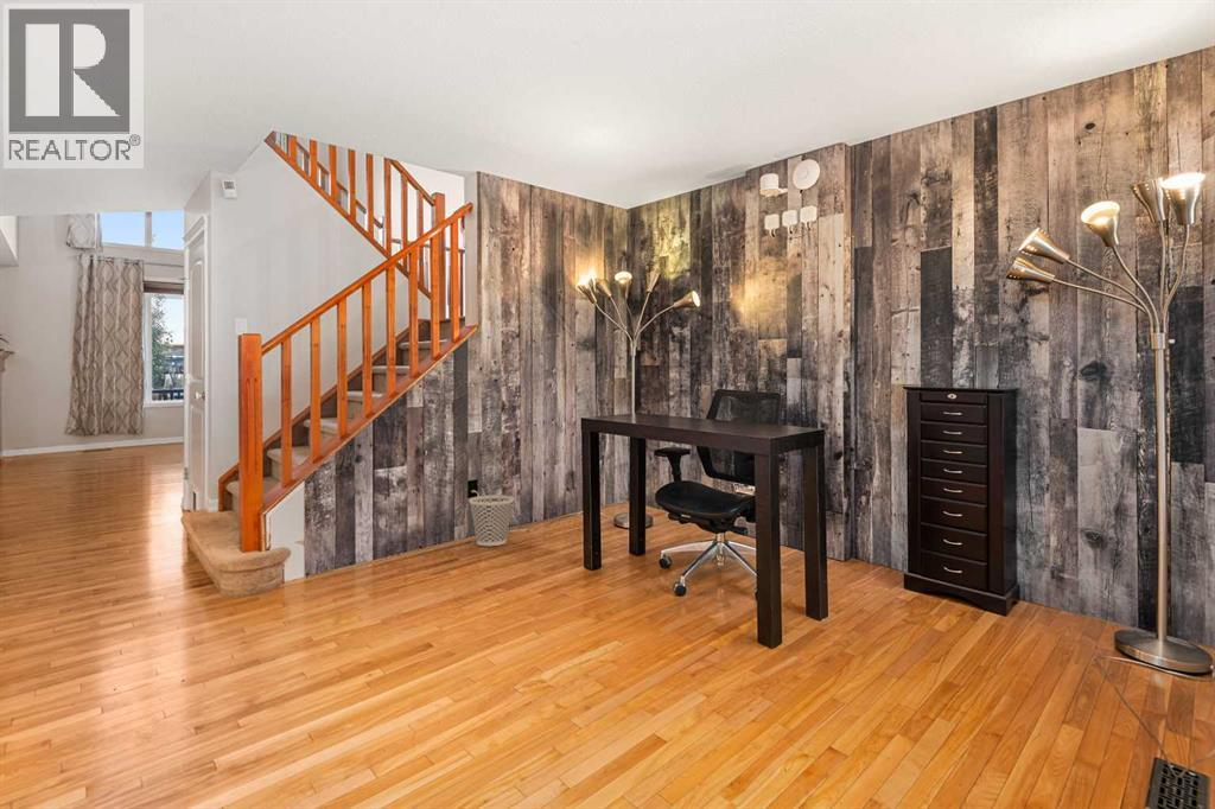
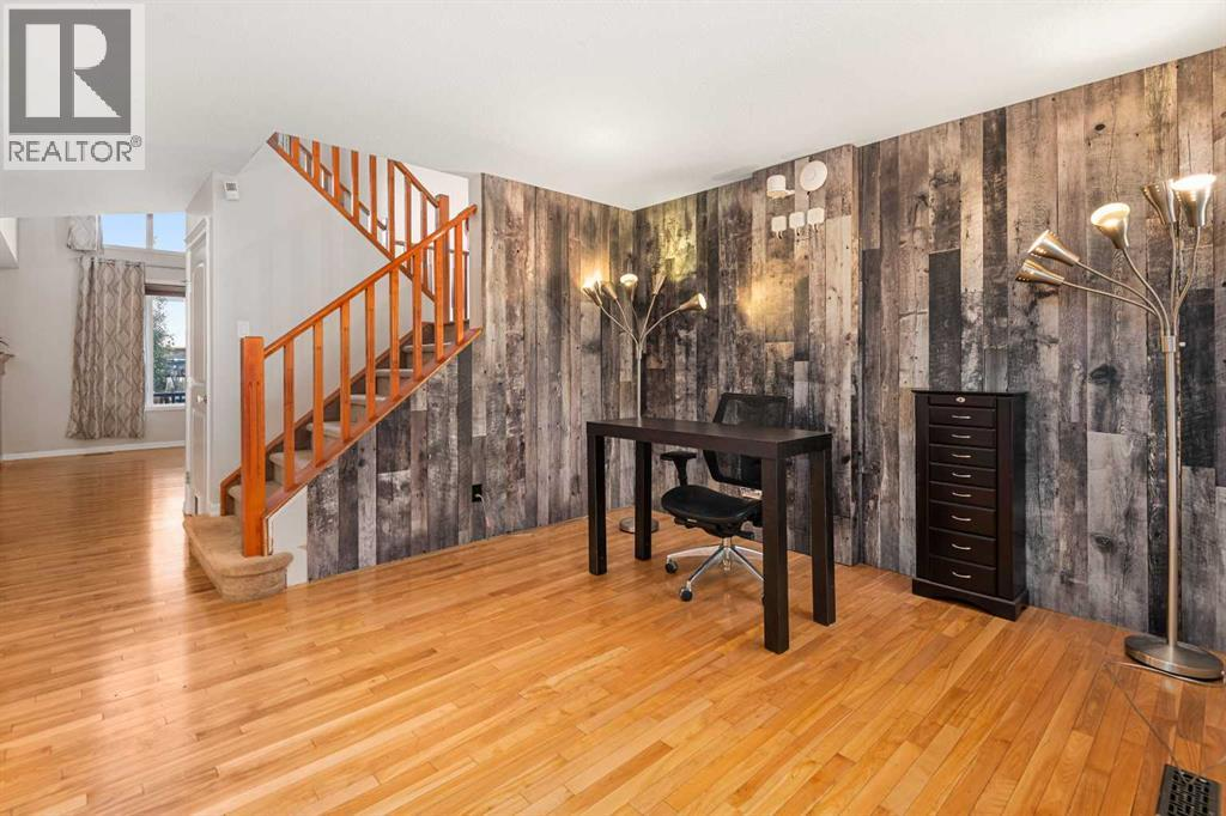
- wastebasket (491, 520)
